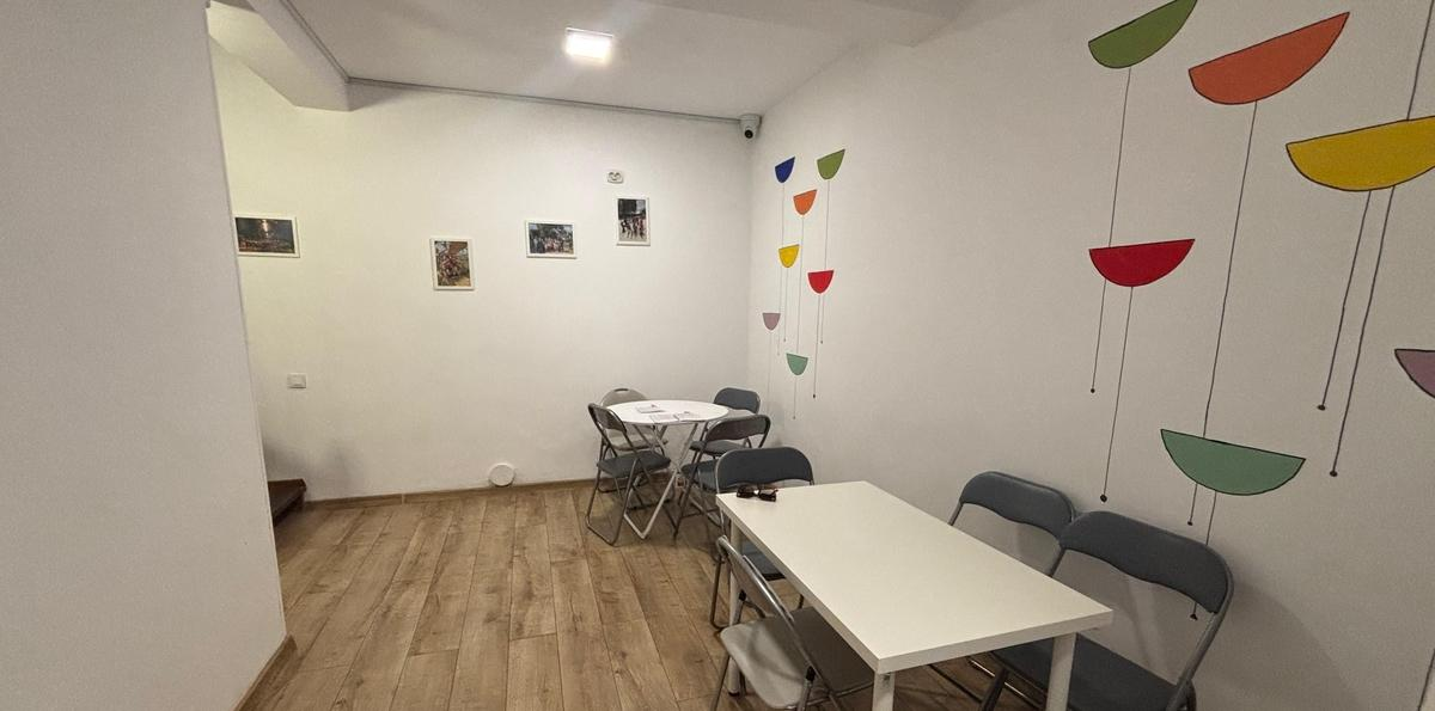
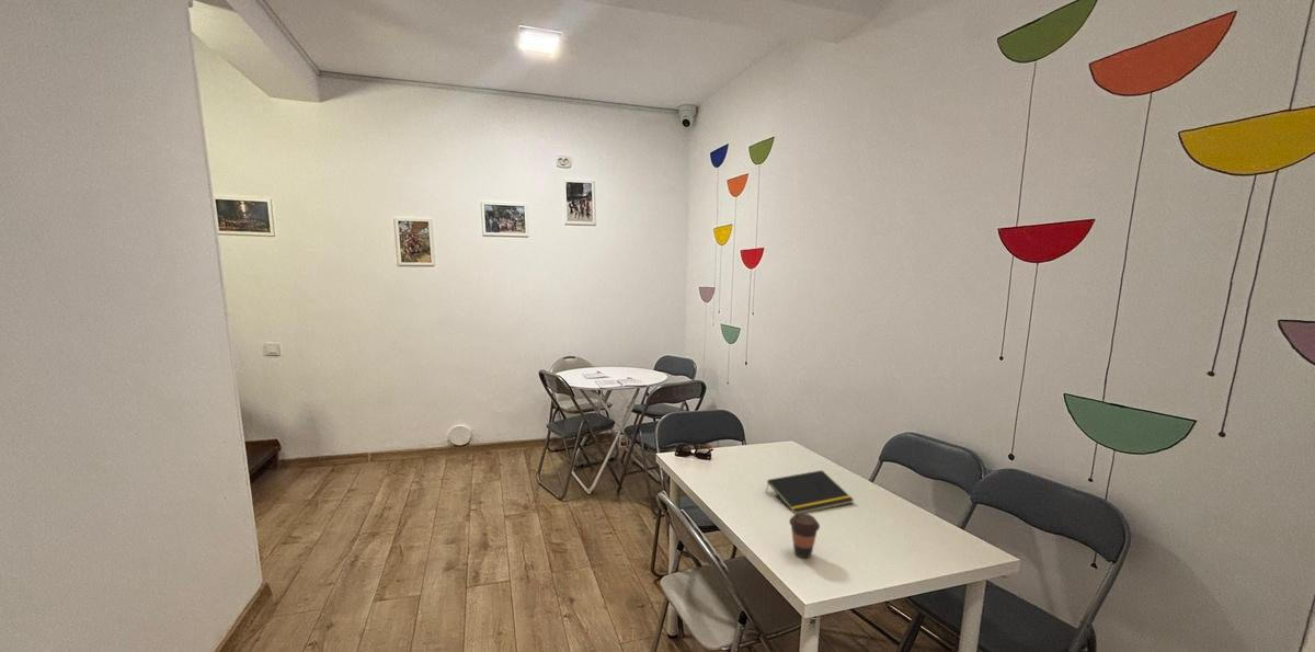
+ notepad (809, 491)
+ coffee cup (803, 536)
